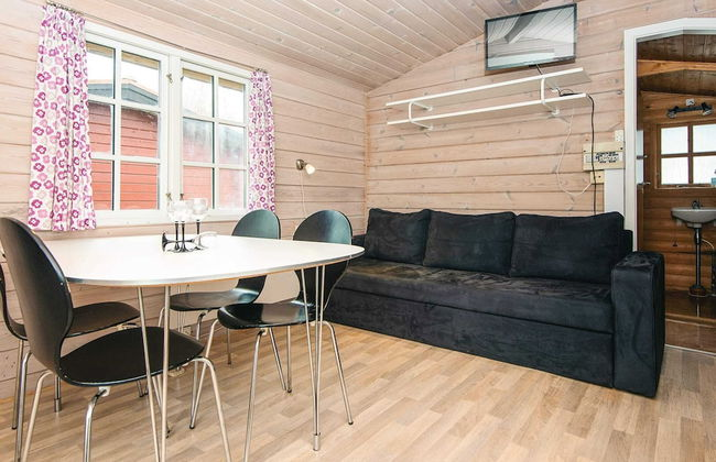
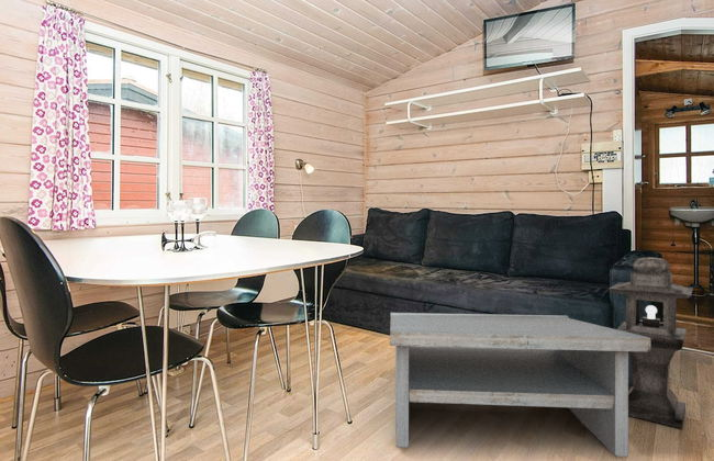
+ lantern (650, 334)
+ coffee table (492, 367)
